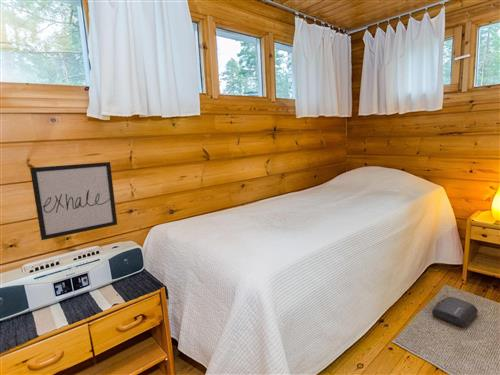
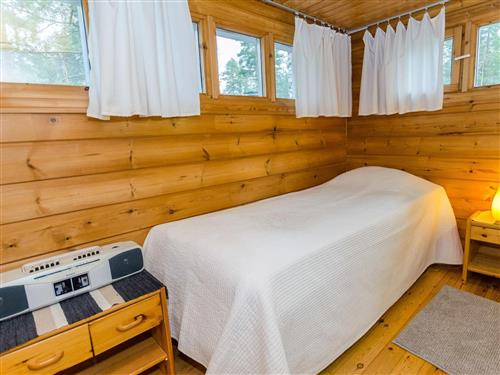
- bag (454, 309)
- wall art (77, 198)
